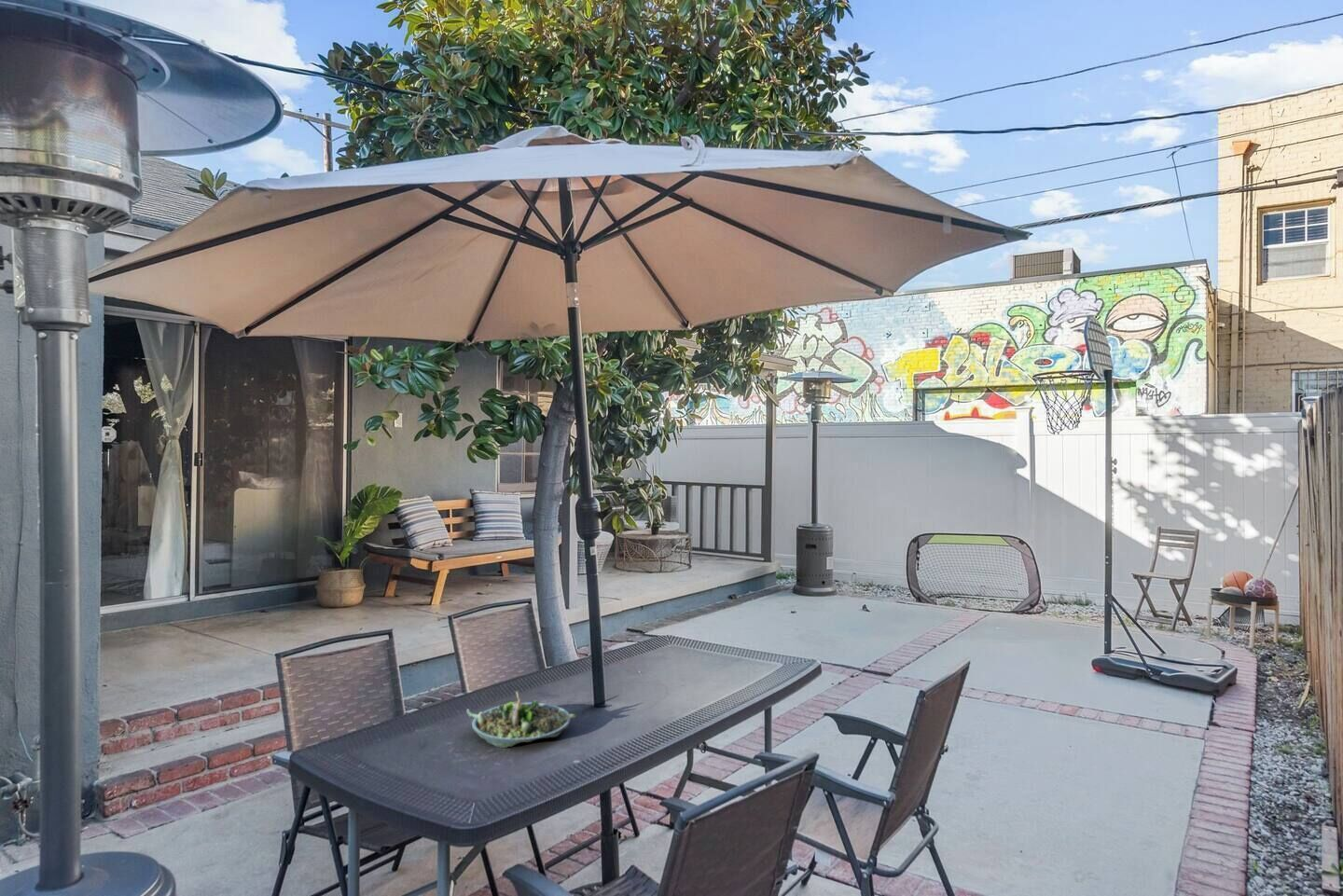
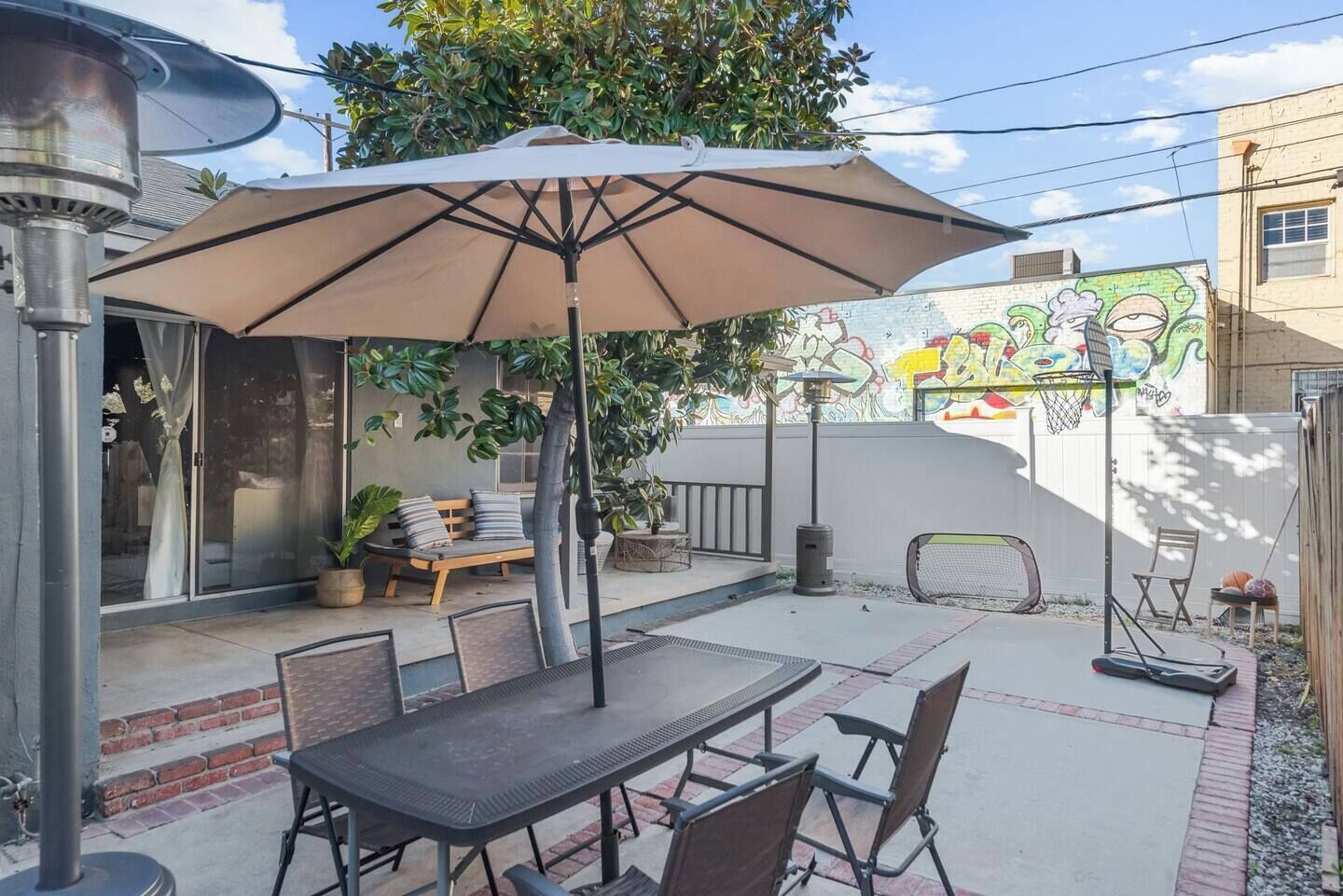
- succulent planter (521, 711)
